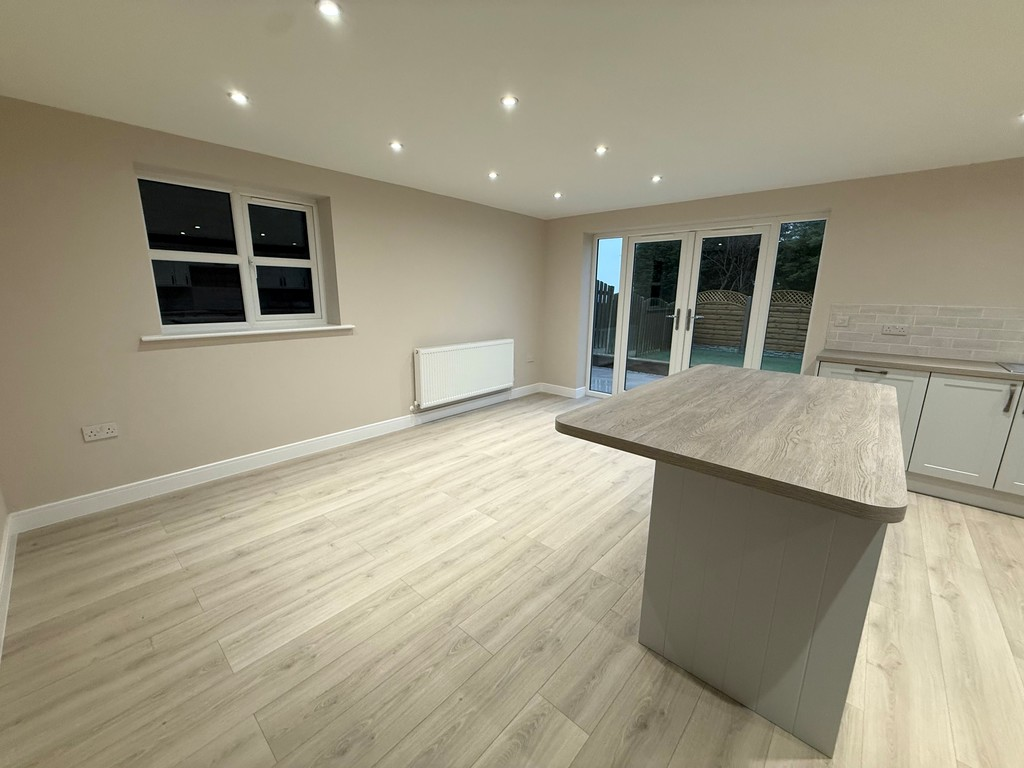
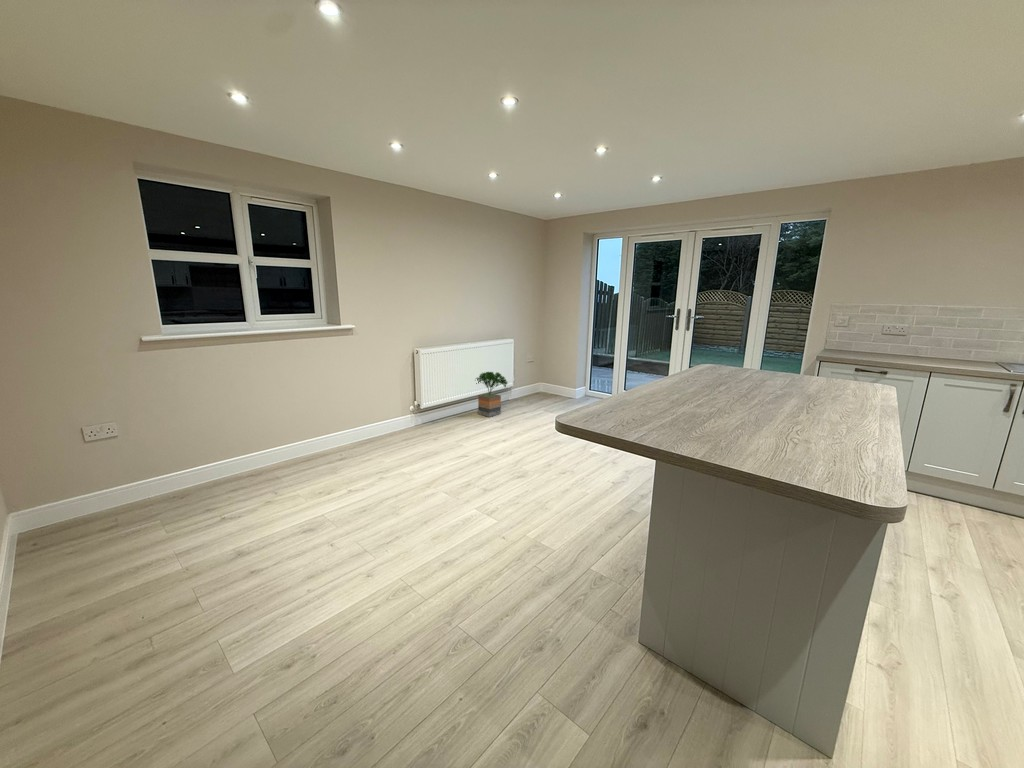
+ potted tree (490, 392)
